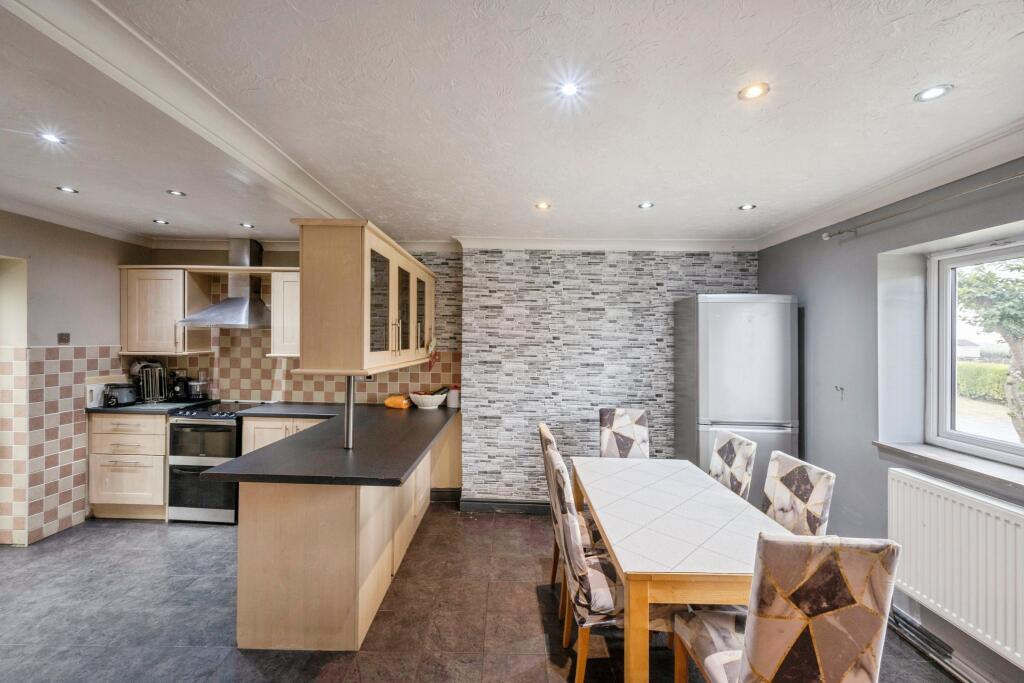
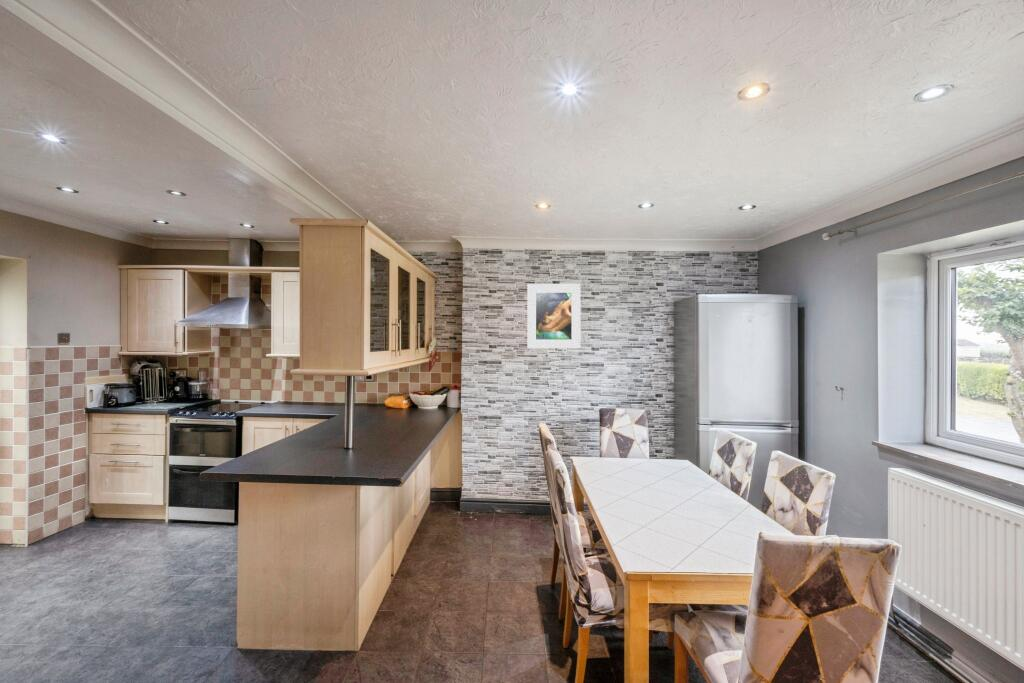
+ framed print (553, 316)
